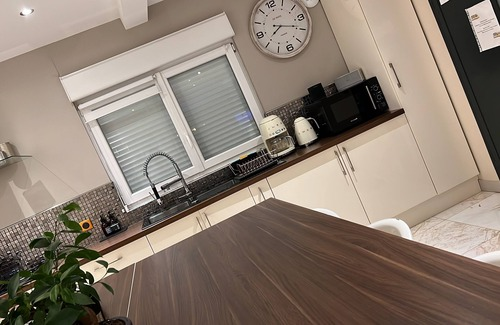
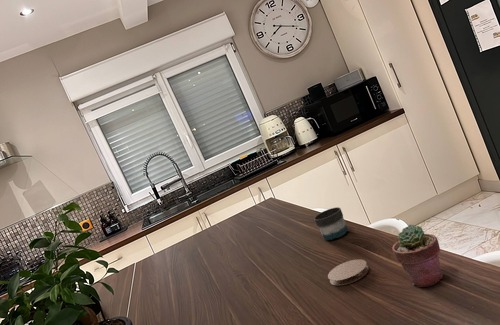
+ coaster (348, 272)
+ mug (329, 224)
+ potted succulent (417, 253)
